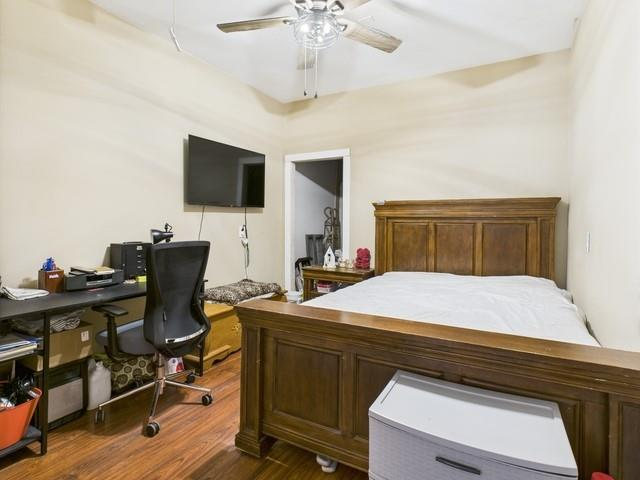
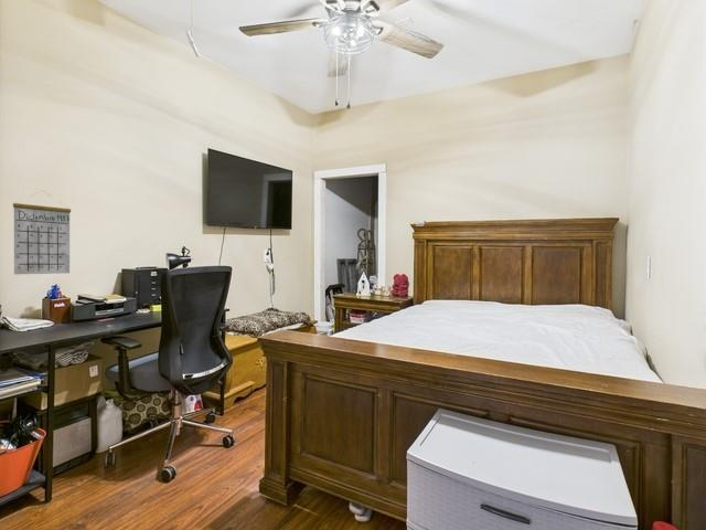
+ calendar (43, 232)
